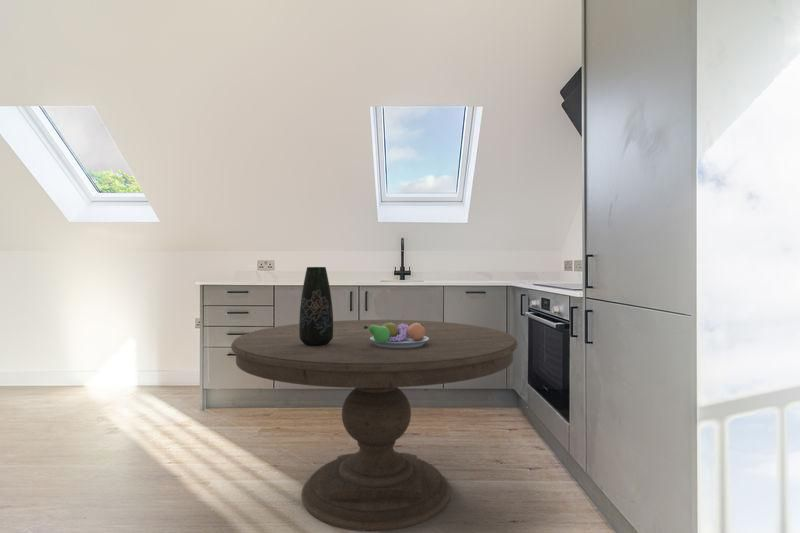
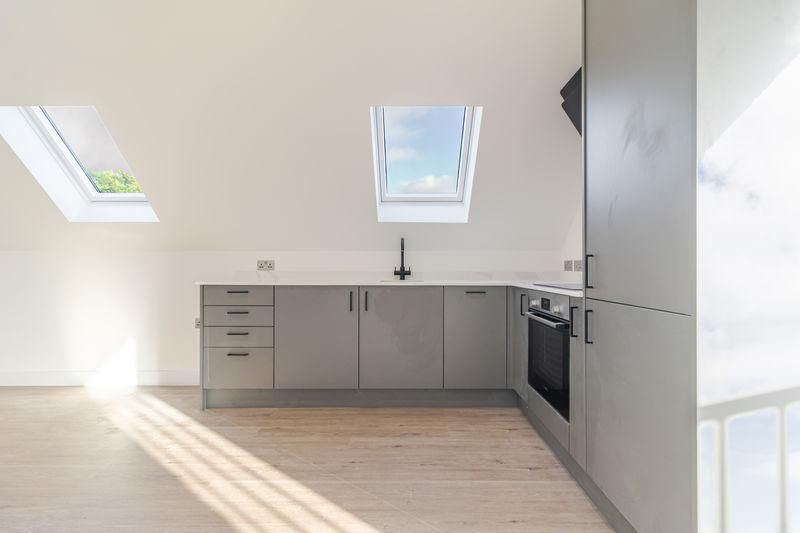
- vase (316, 305)
- fruit bowl (397, 331)
- dining table (376, 412)
